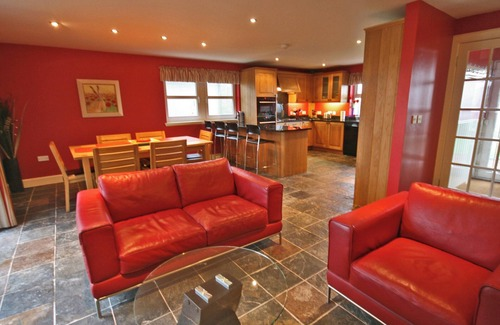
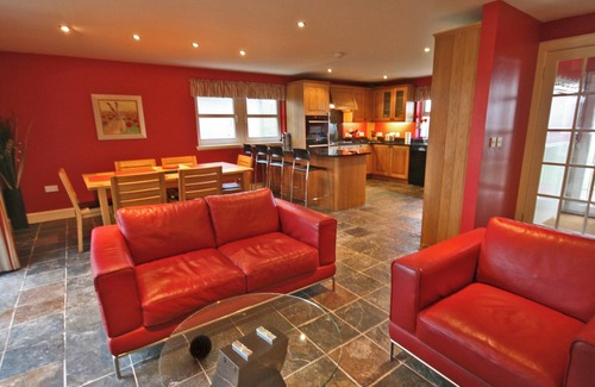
+ decorative ball (200, 347)
